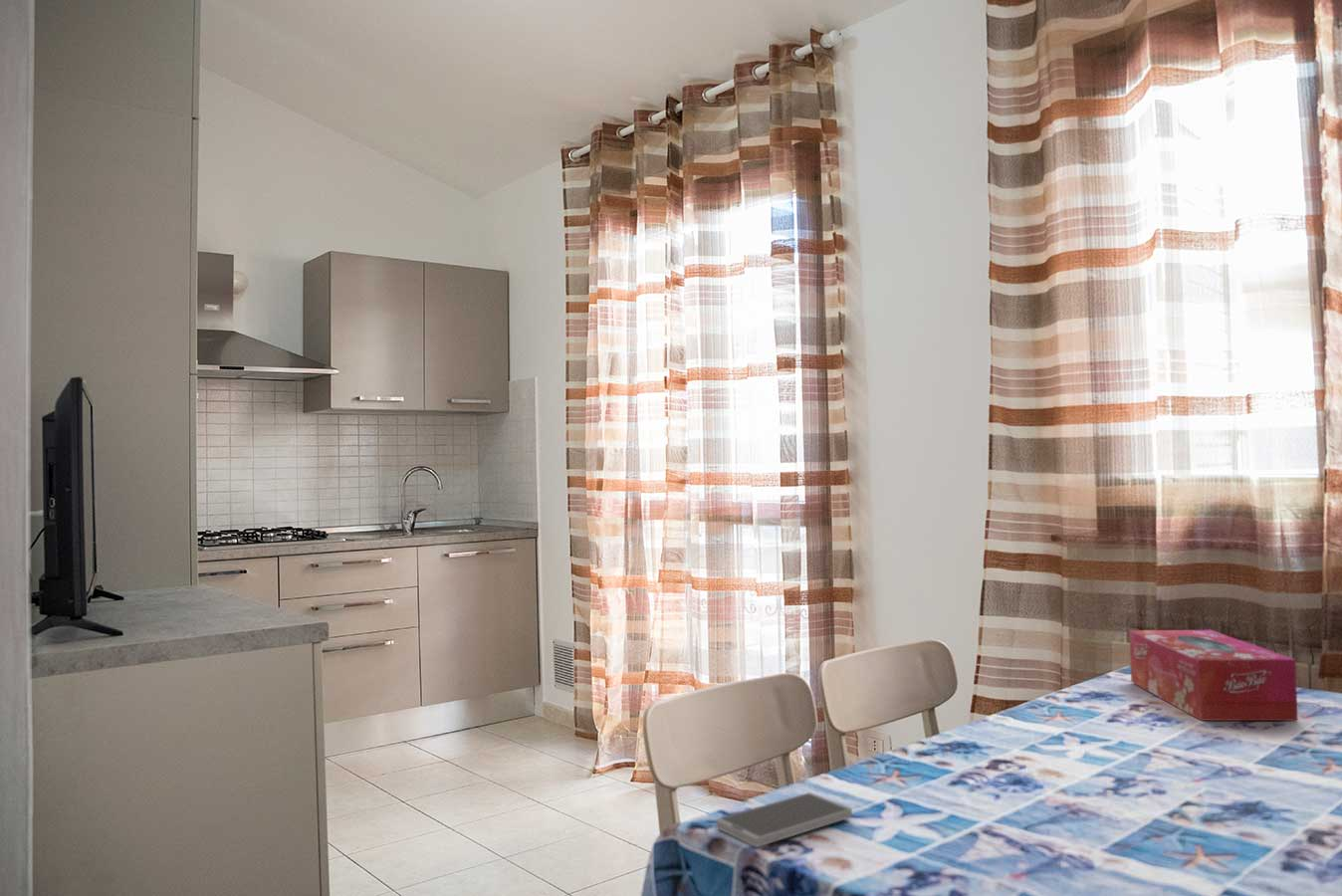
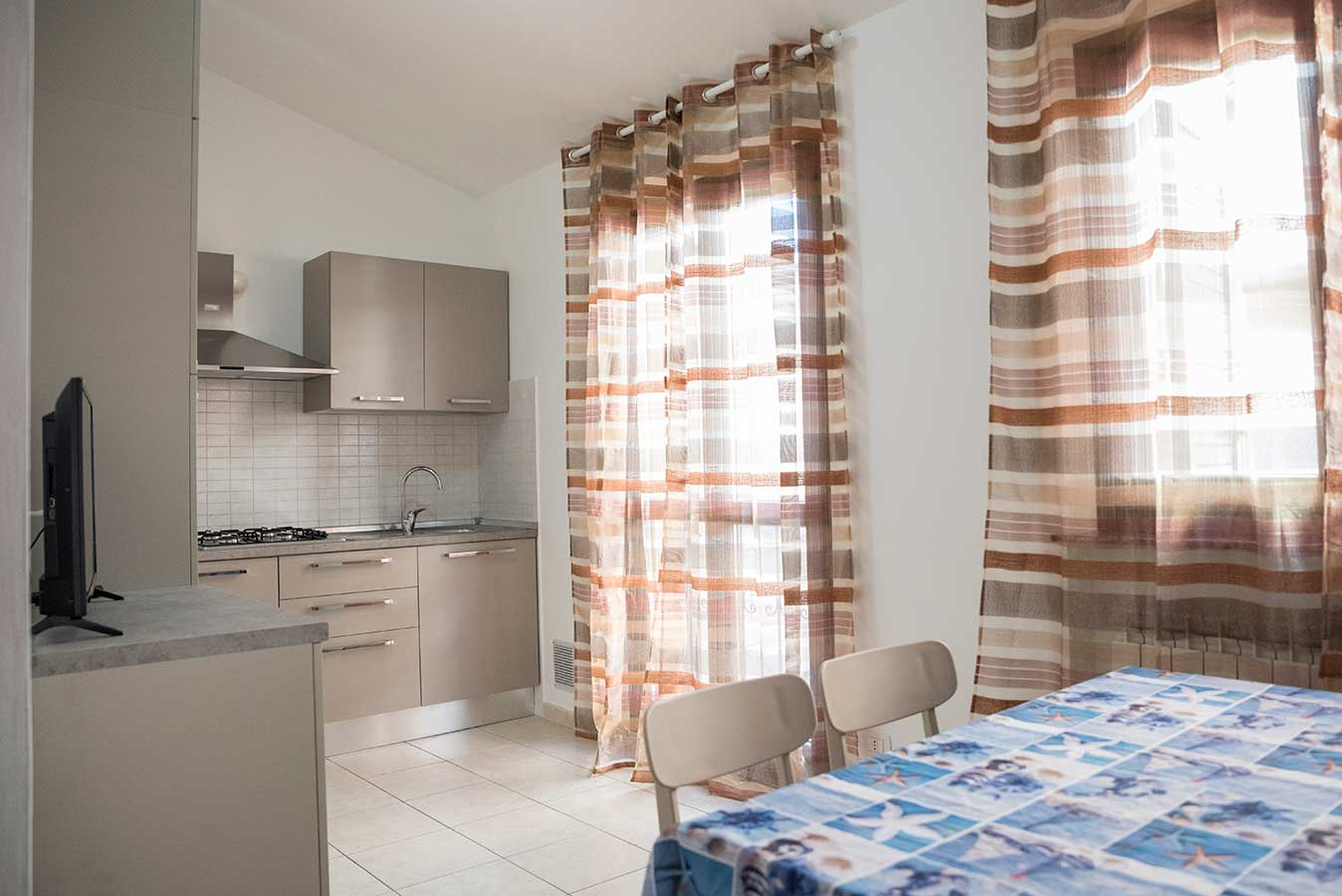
- tissue box (1206, 671)
- smartphone (784, 818)
